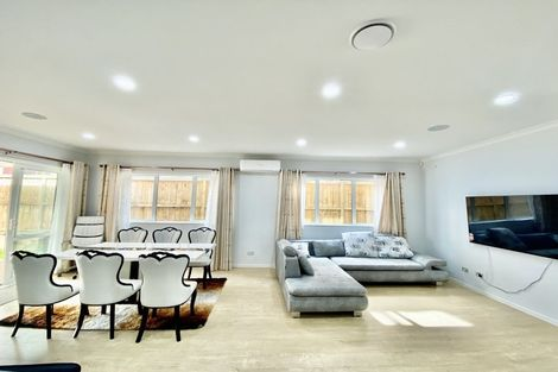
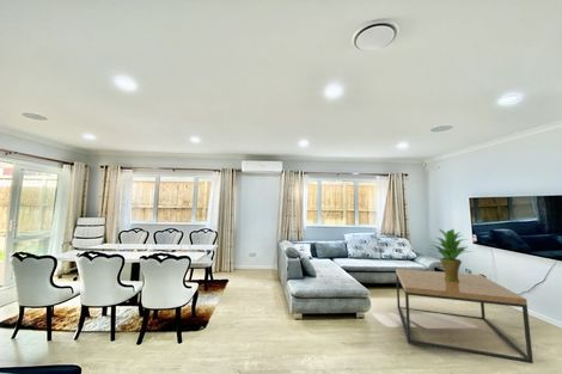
+ coffee table (450, 299)
+ potted plant (450, 253)
